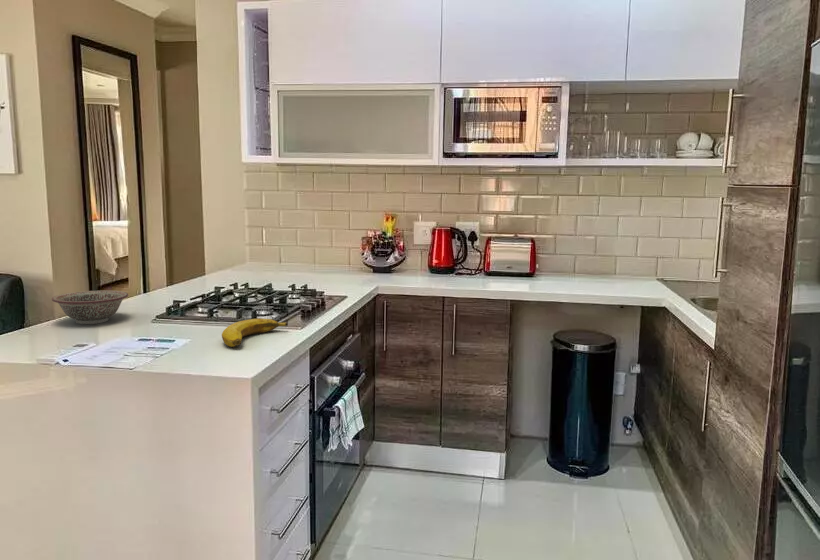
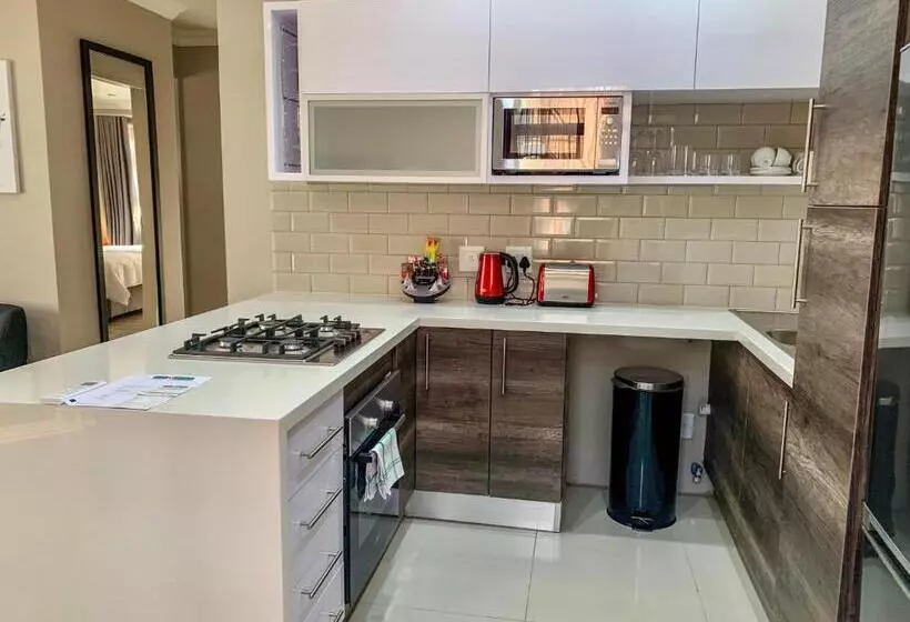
- banana (255, 330)
- decorative bowl (91, 308)
